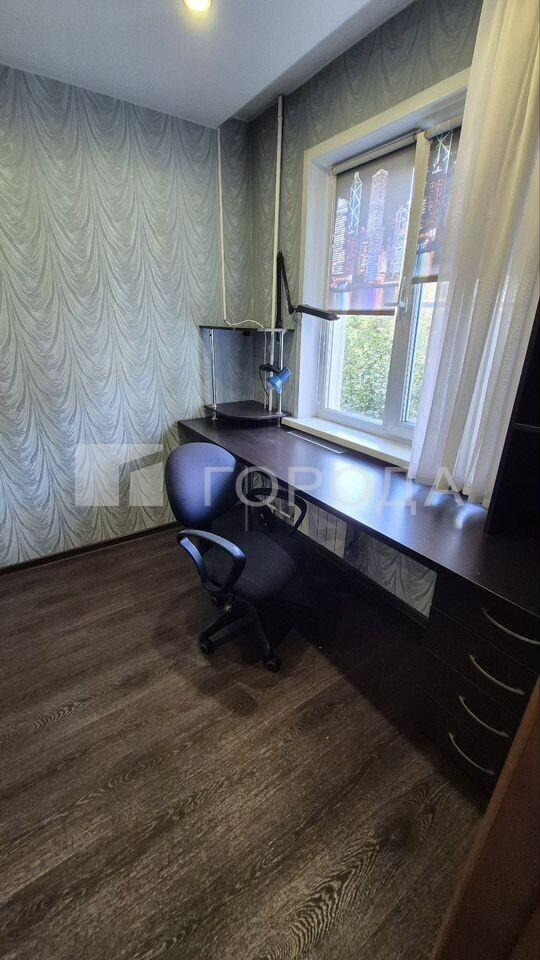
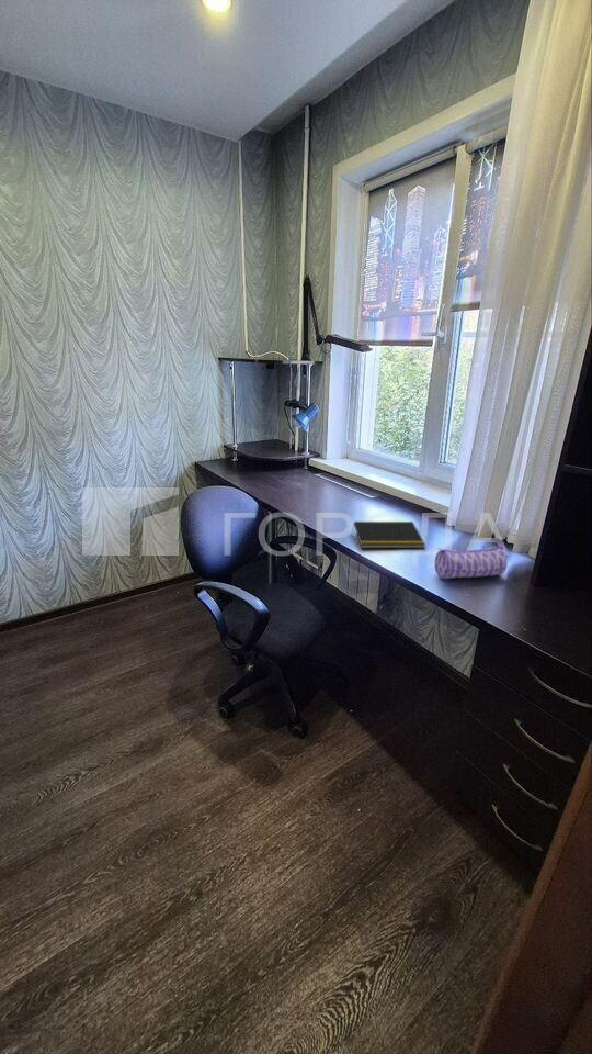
+ notepad (388, 534)
+ pencil case (470, 561)
